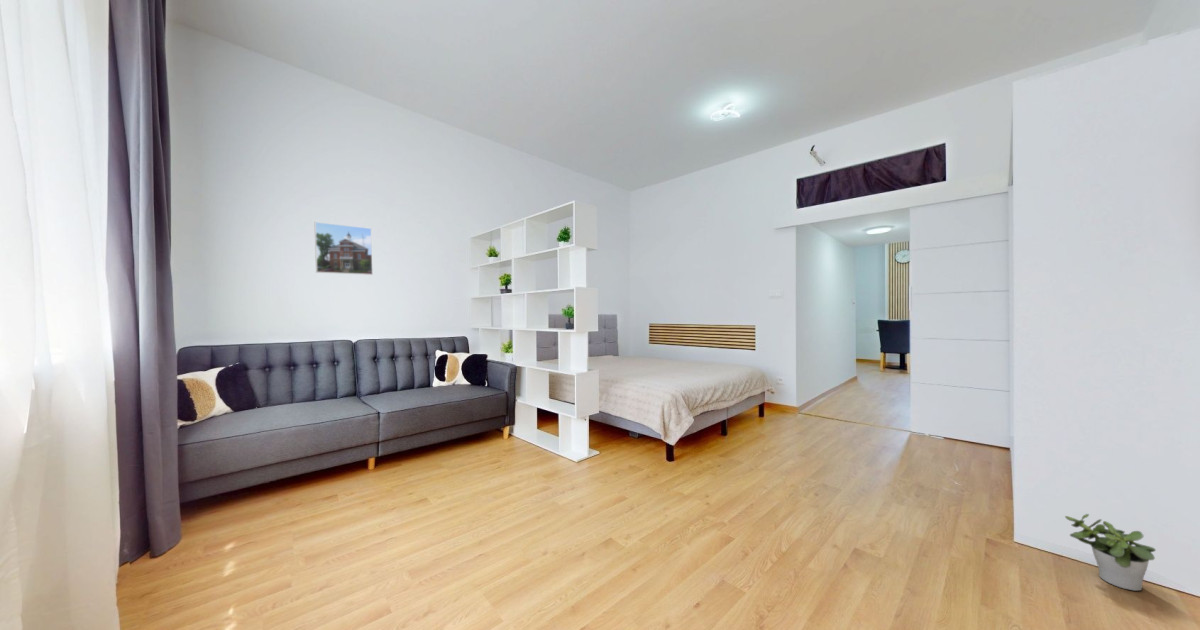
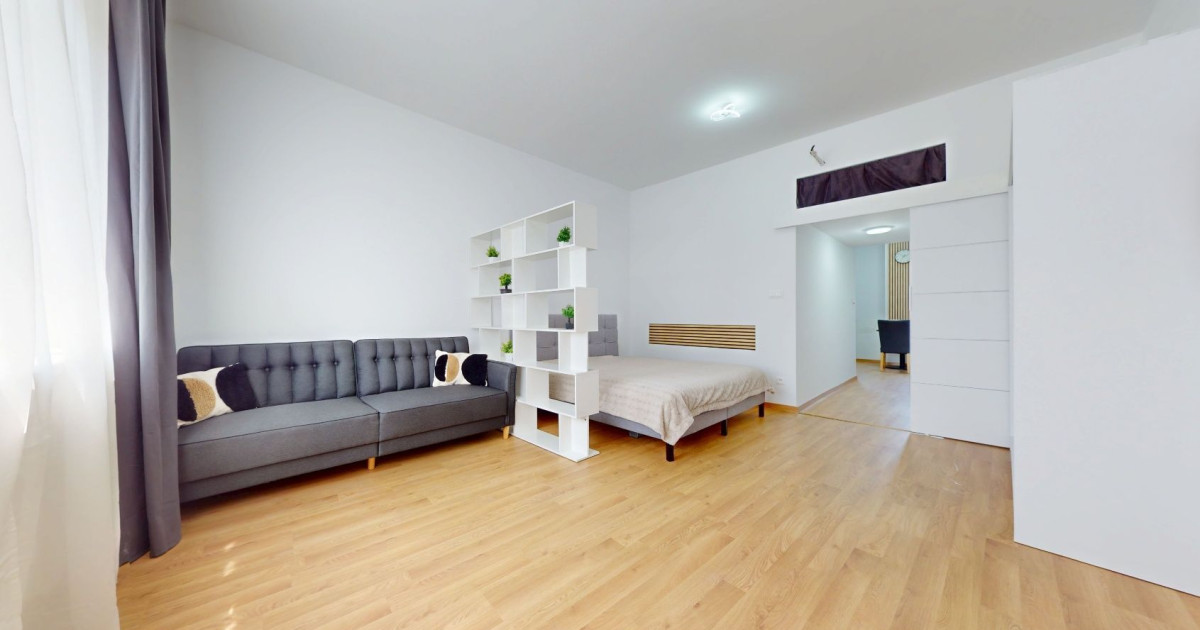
- potted plant (1109, 551)
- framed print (344, 249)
